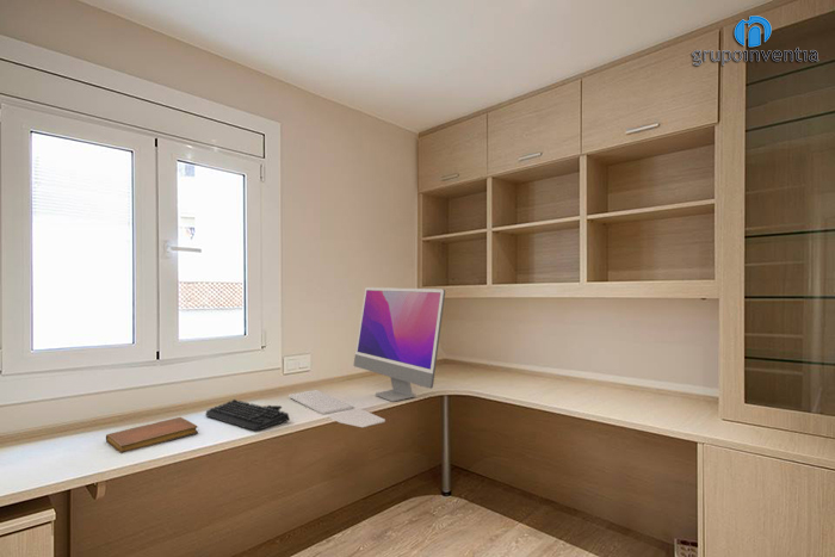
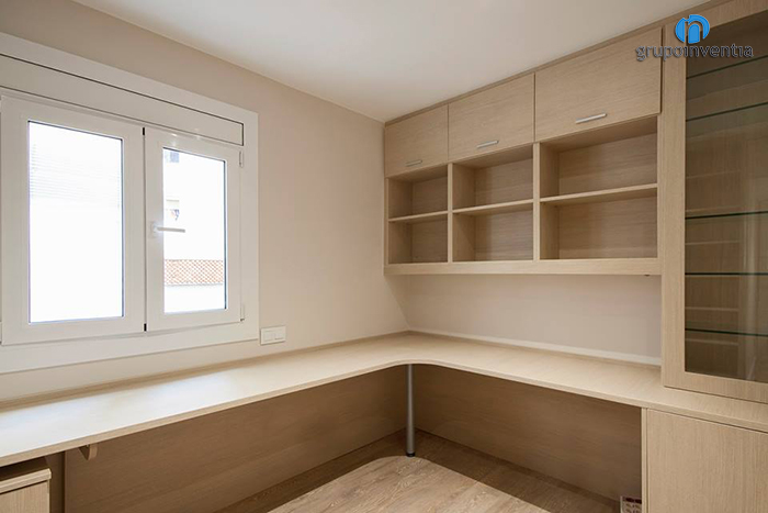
- keyboard (252, 411)
- notebook (153, 433)
- computer monitor (365, 345)
